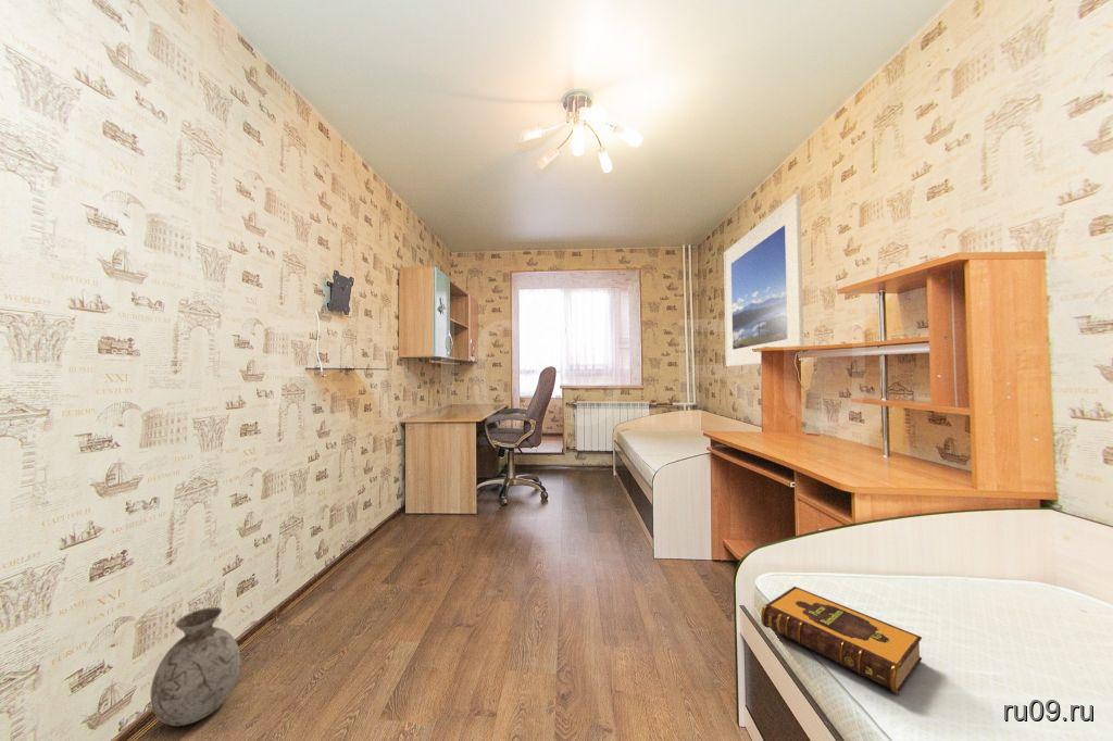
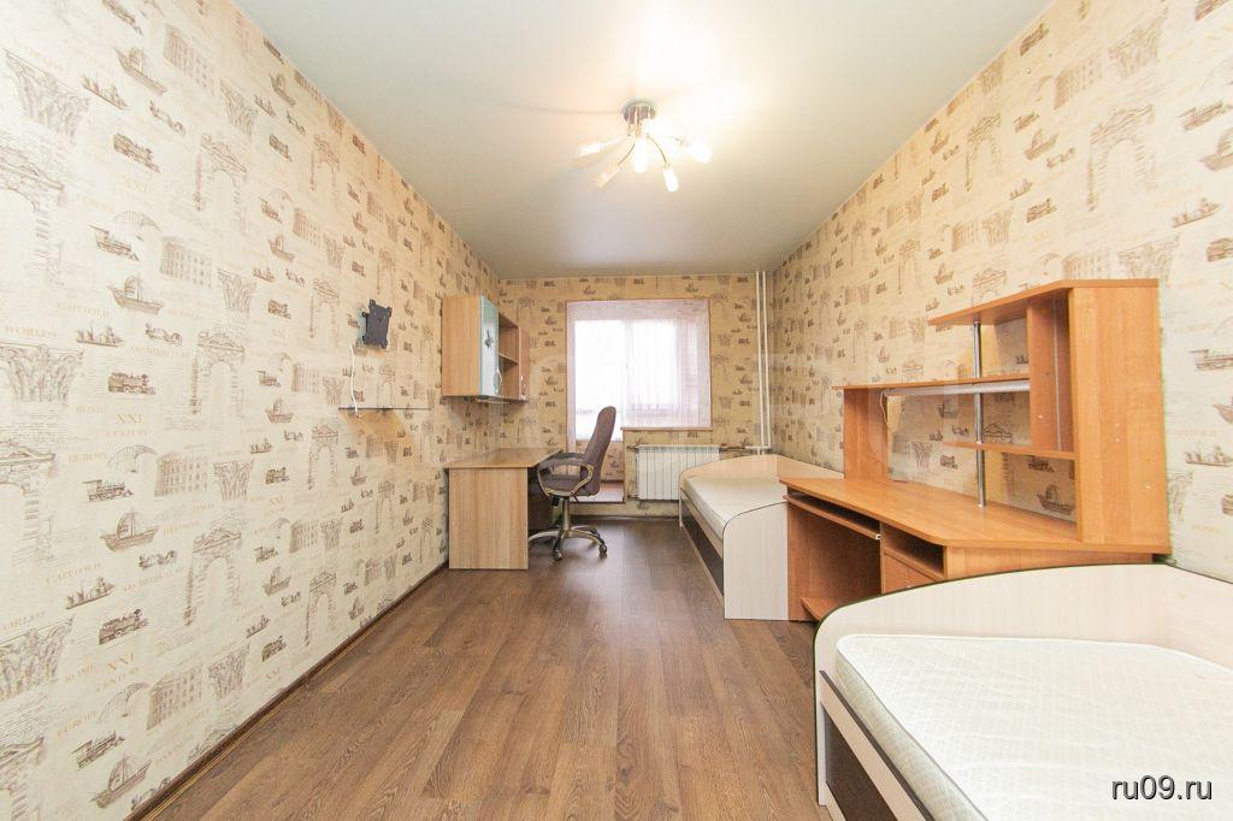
- hardback book (836, 632)
- vase (198, 664)
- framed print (755, 296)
